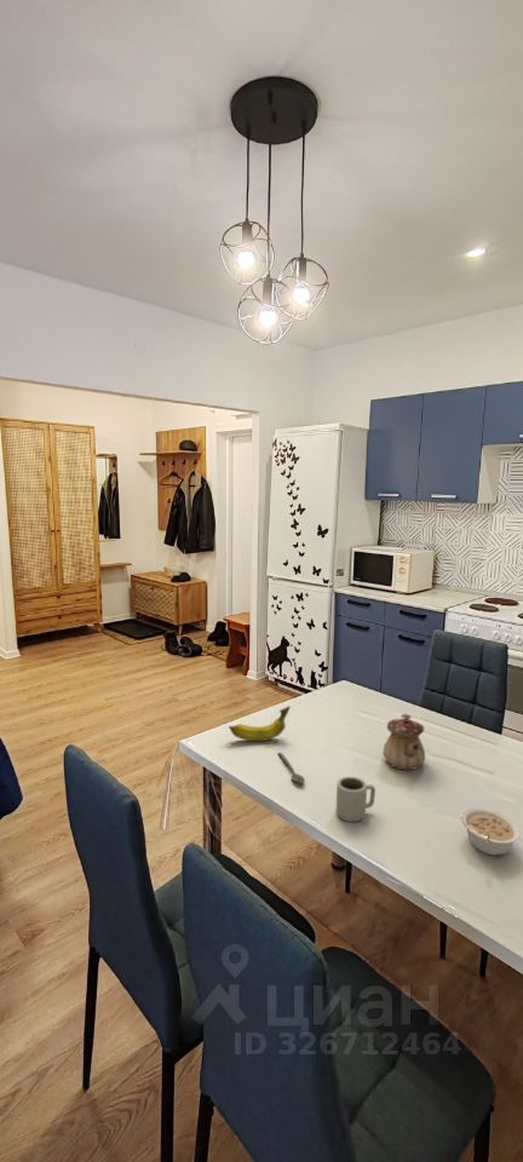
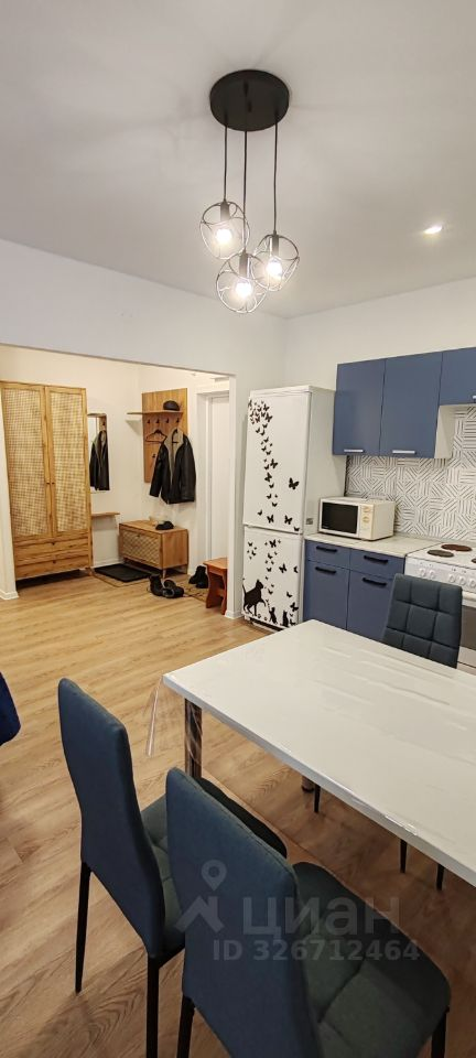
- legume (490, 833)
- teapot (403, 736)
- spoon (289, 766)
- cup (356, 798)
- fruit (260, 726)
